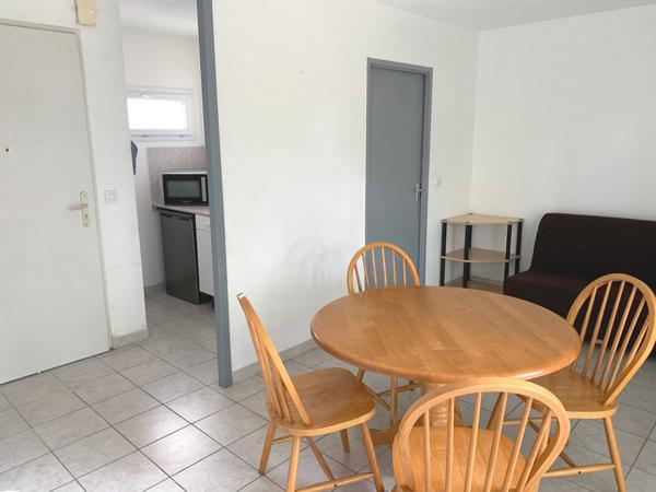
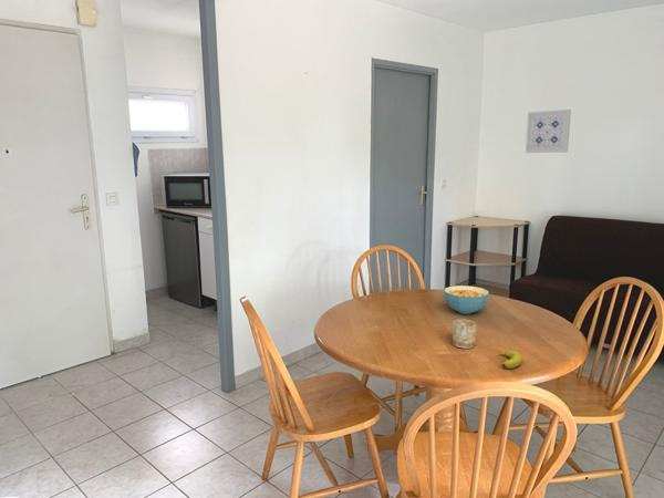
+ wall art (547, 132)
+ mug (463, 332)
+ cereal bowl (465, 301)
+ banana (510, 357)
